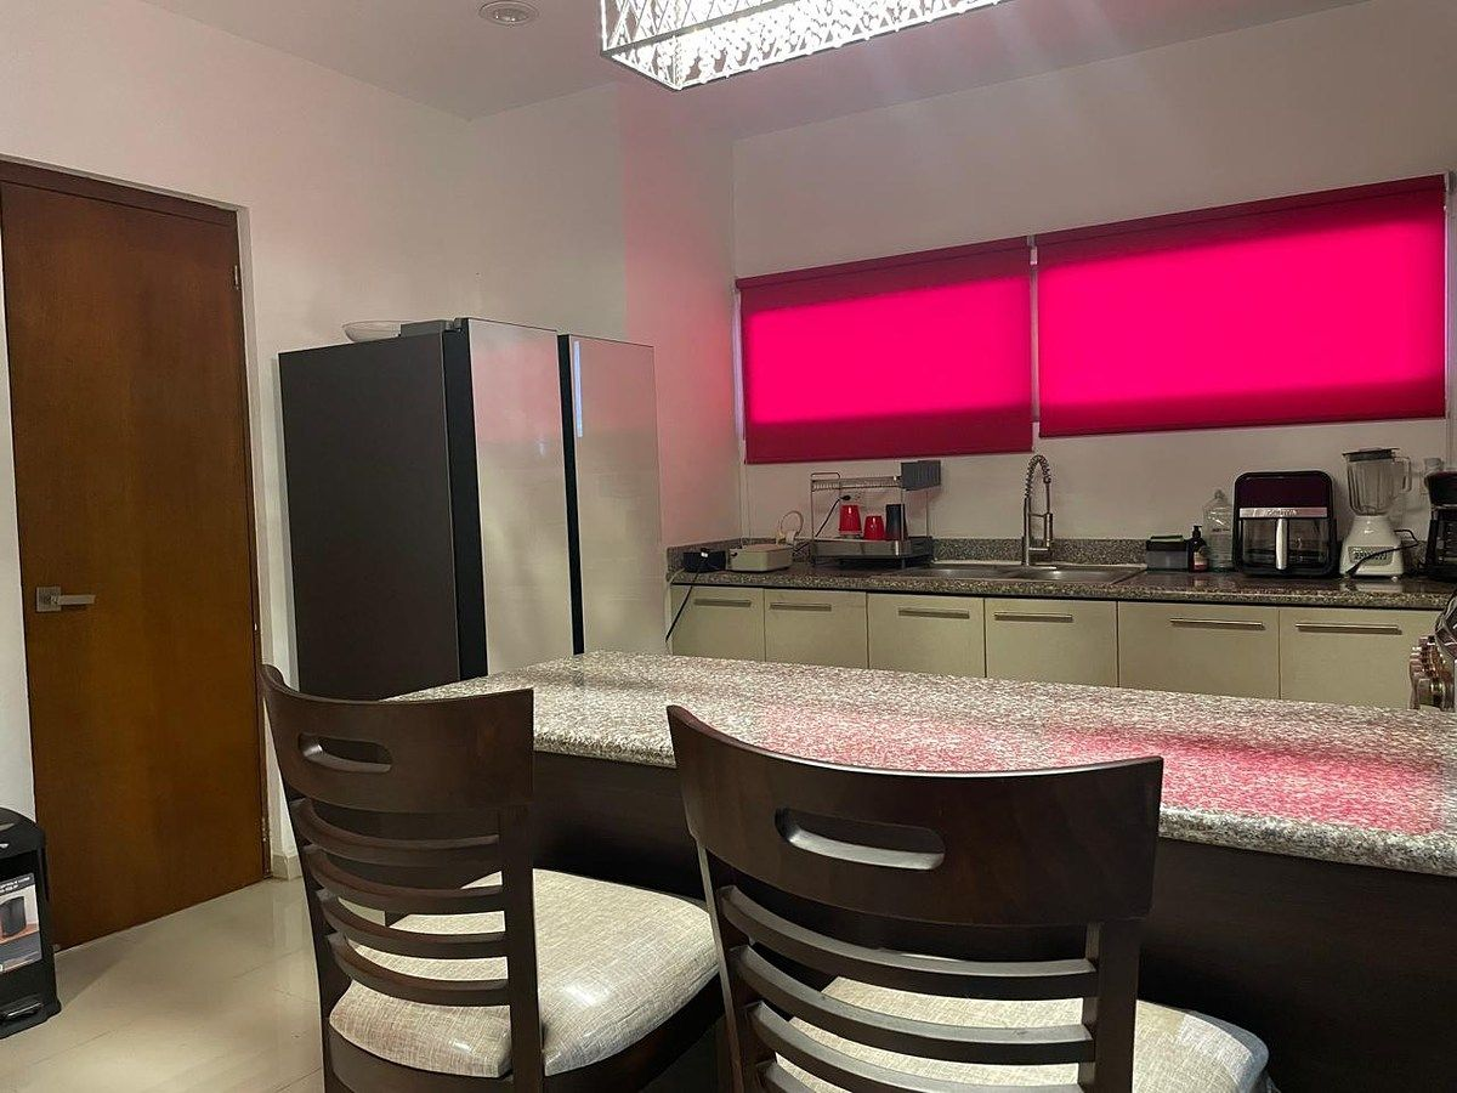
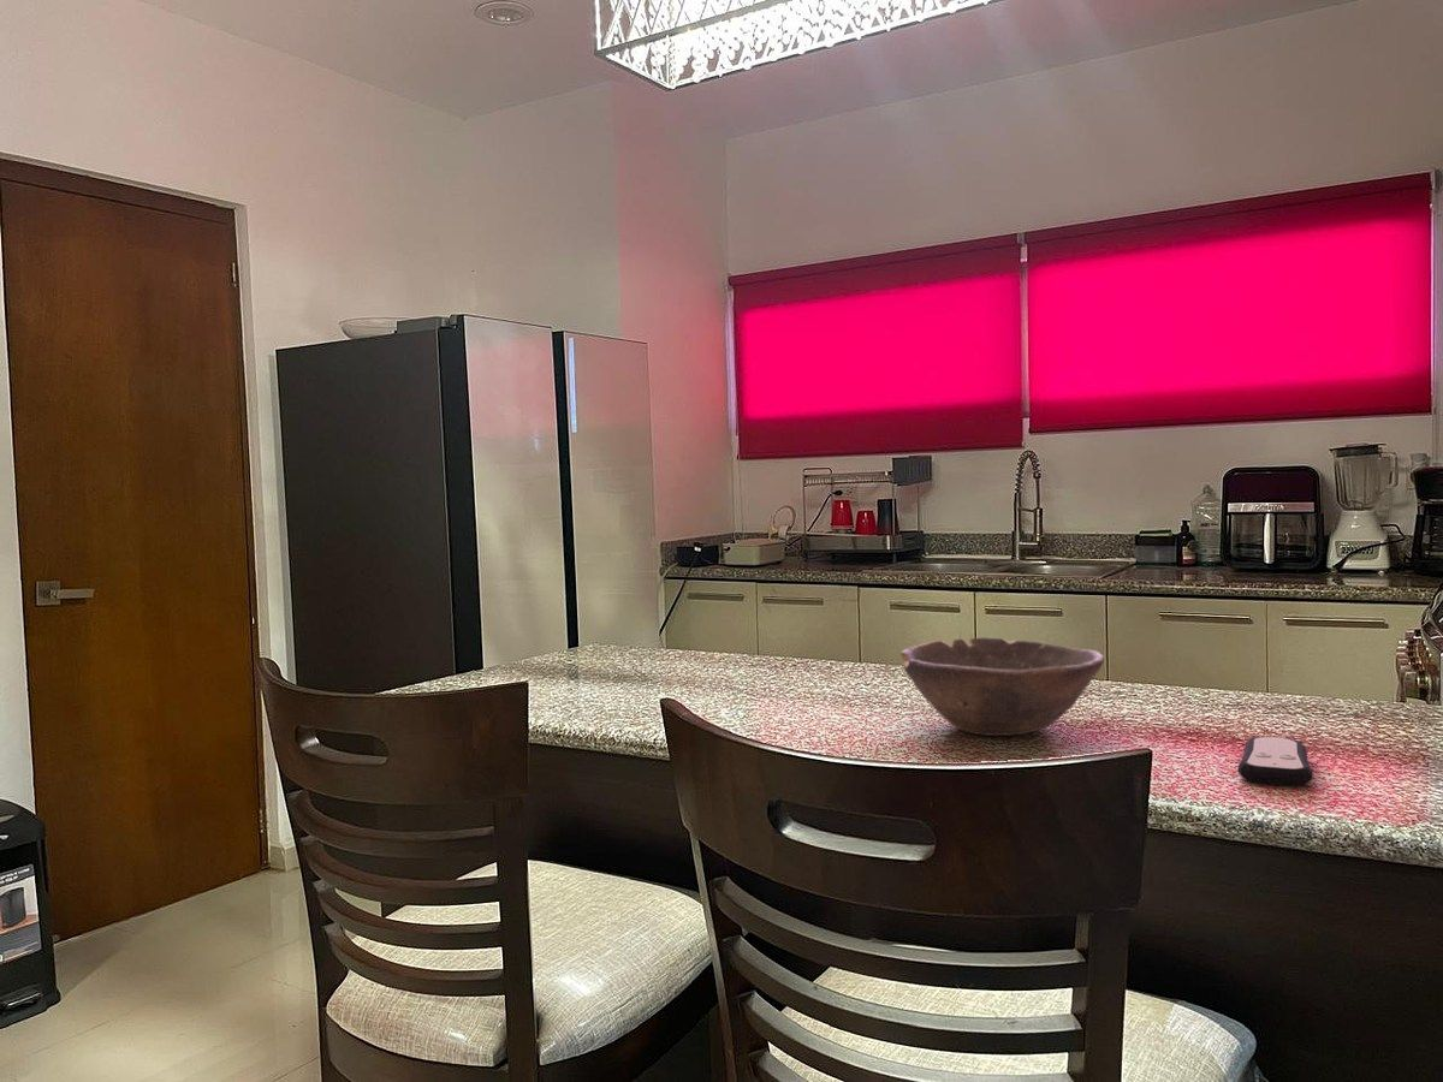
+ bowl (999, 689)
+ remote control (1275, 759)
